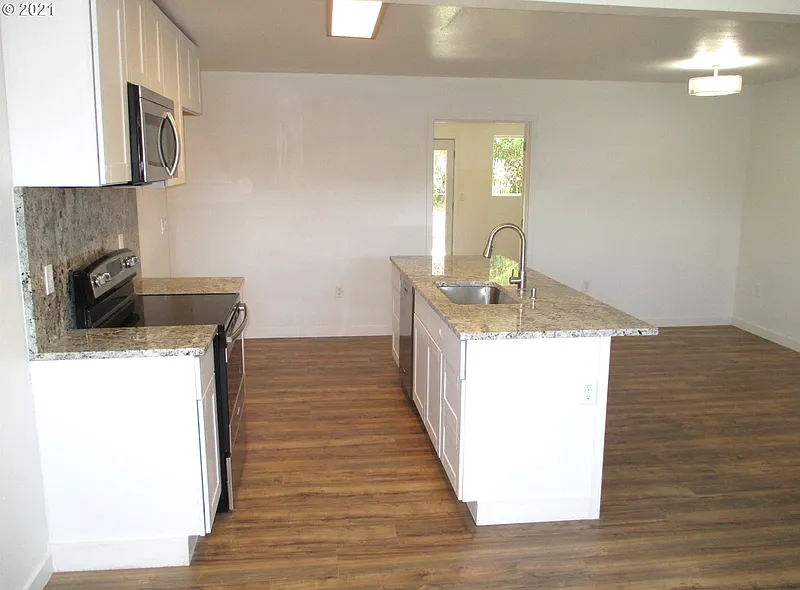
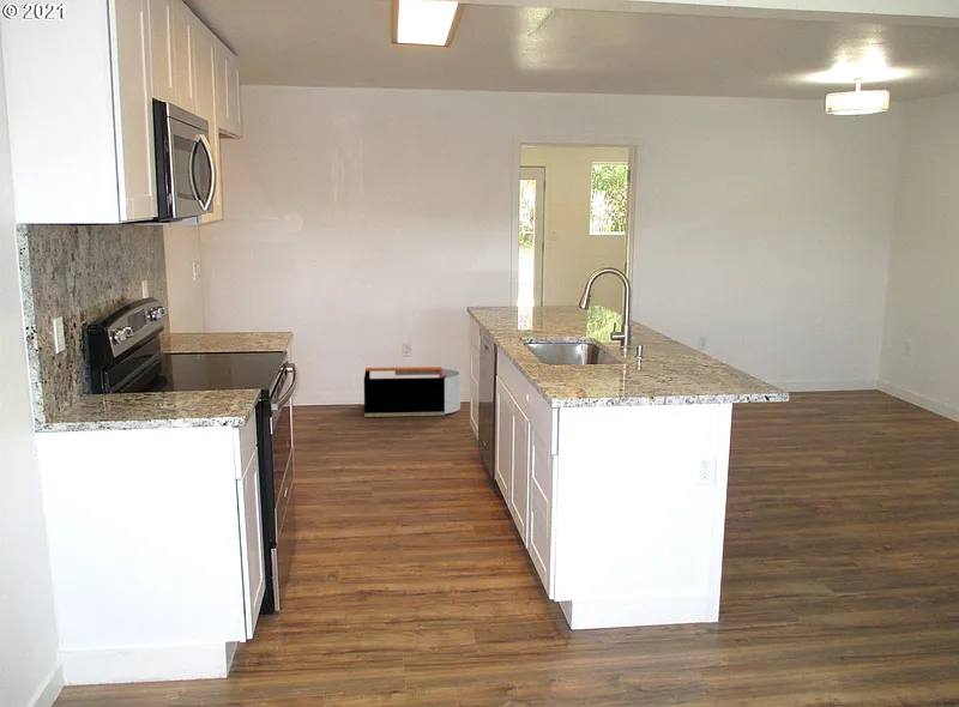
+ storage bin (412, 391)
